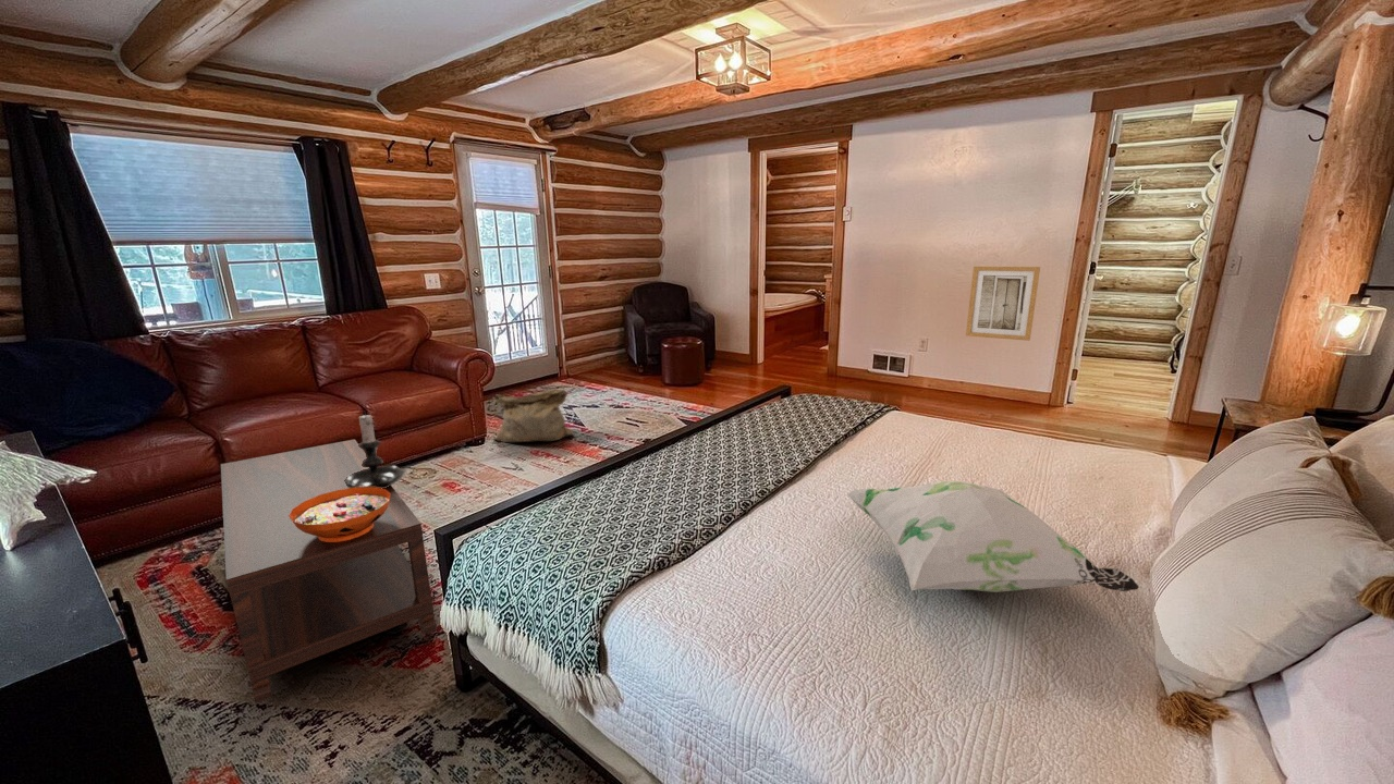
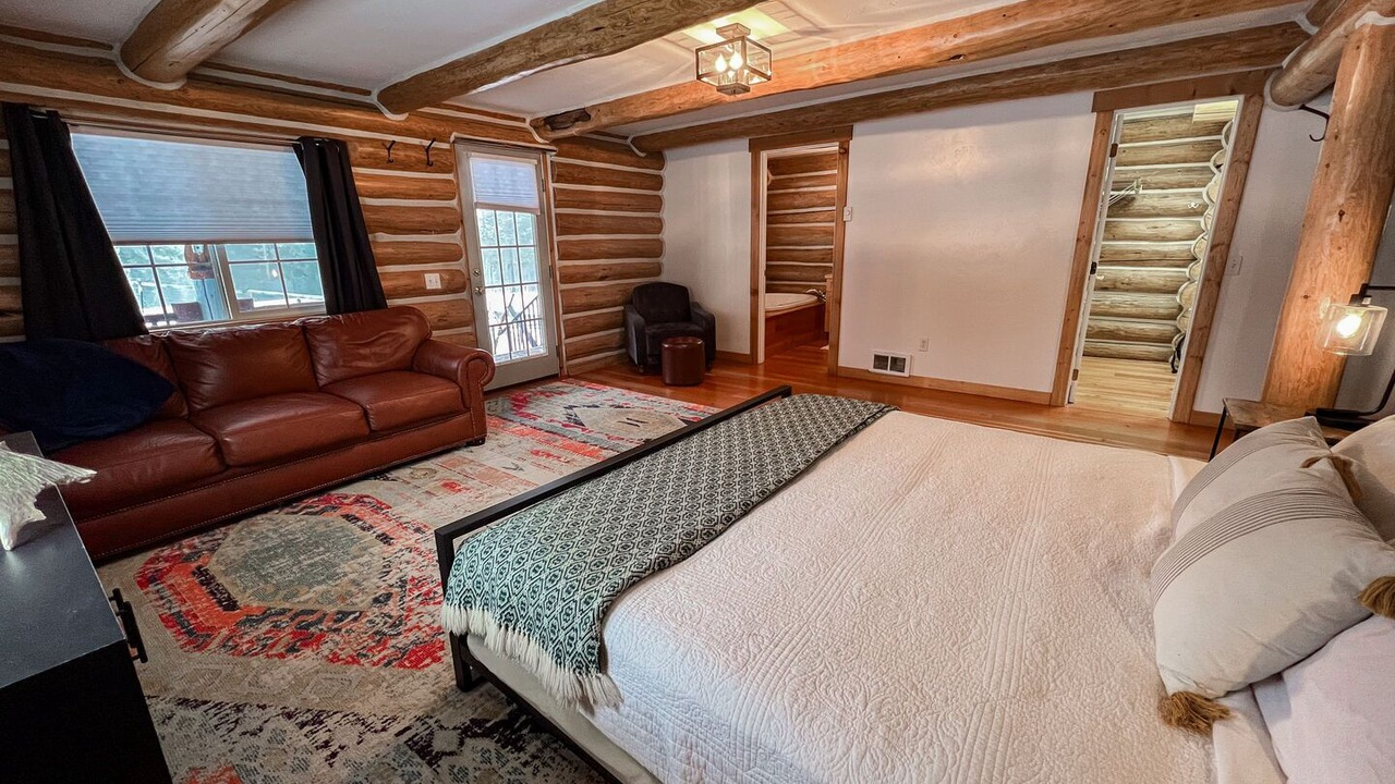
- candle holder (370, 448)
- wall art (1001, 303)
- decorative pillow (970, 532)
- coffee table (317, 538)
- bag (531, 414)
- decorative bowl (344, 516)
